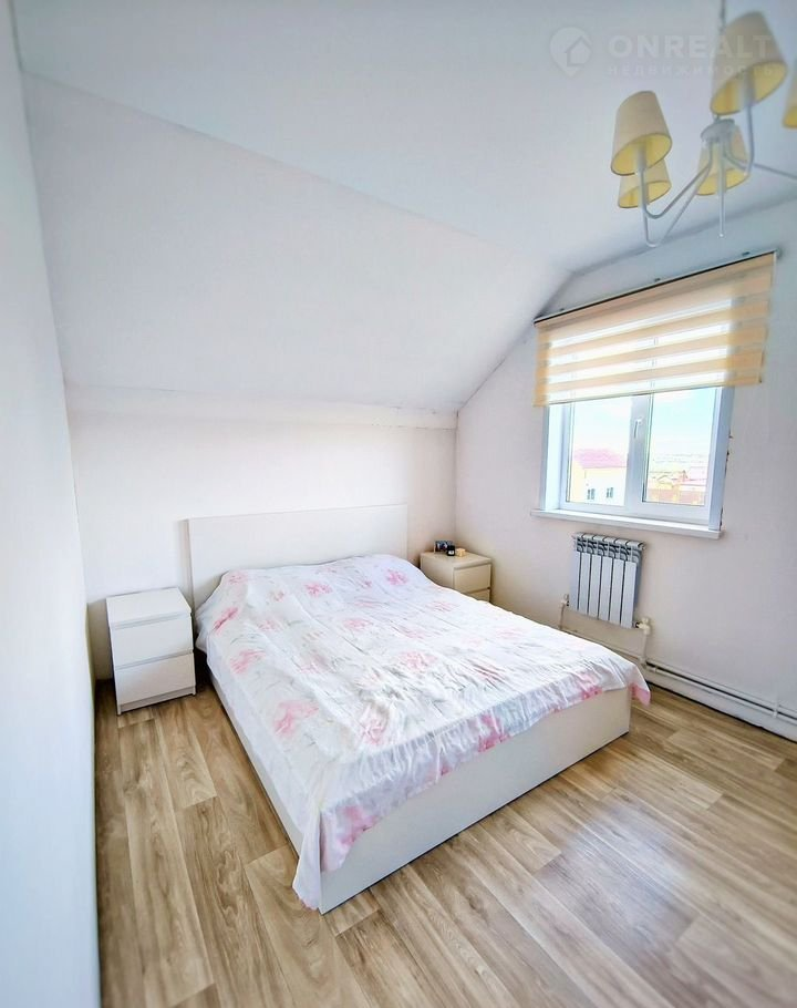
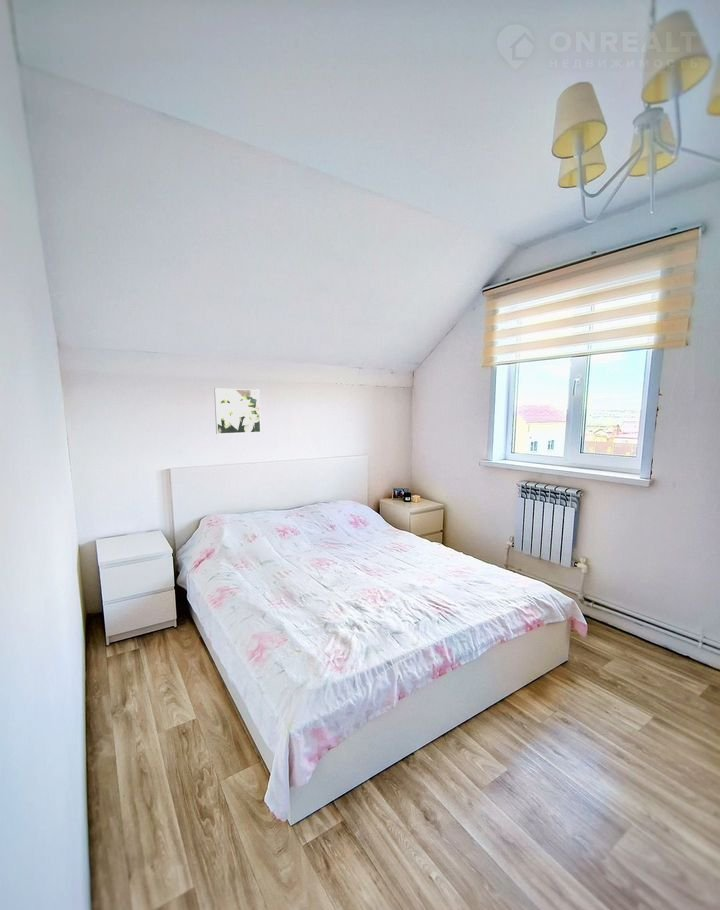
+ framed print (238, 411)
